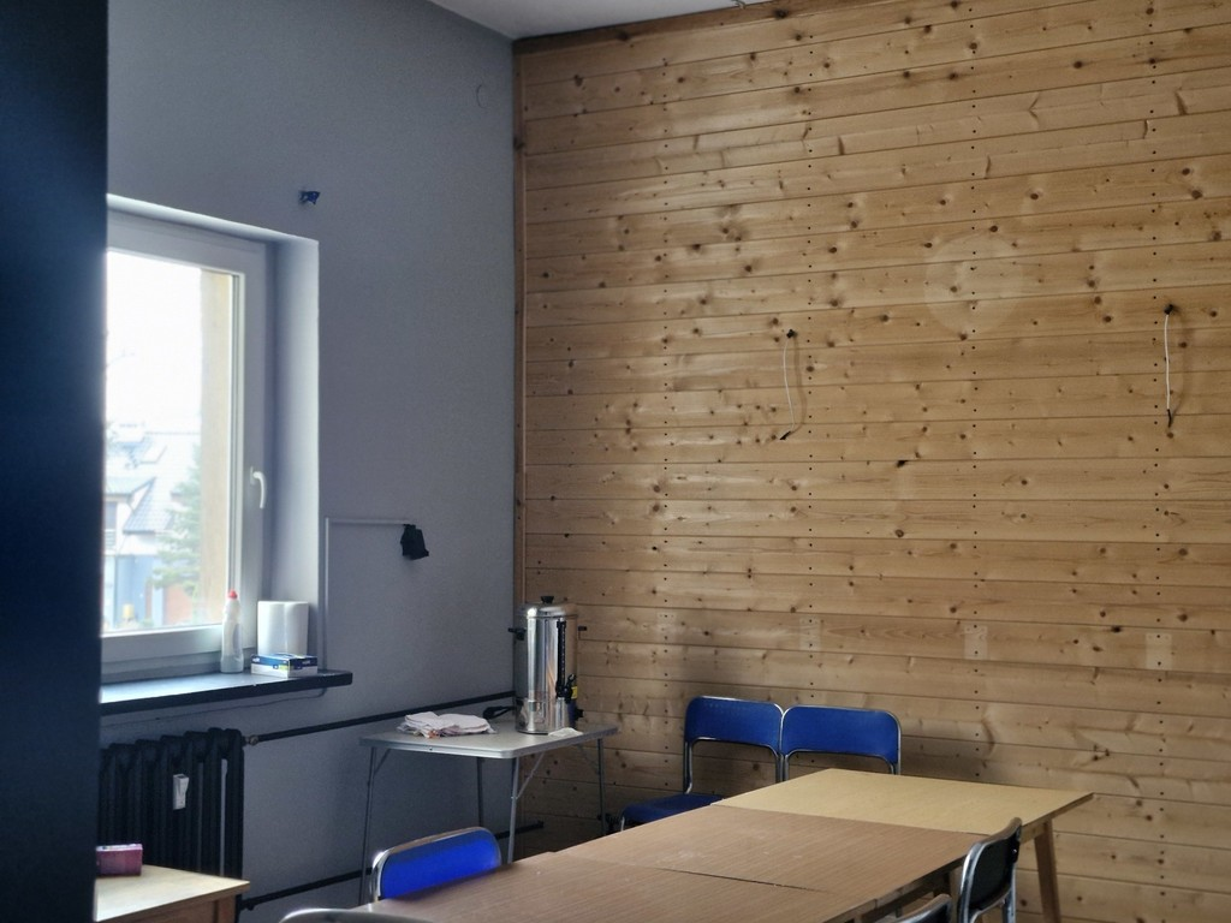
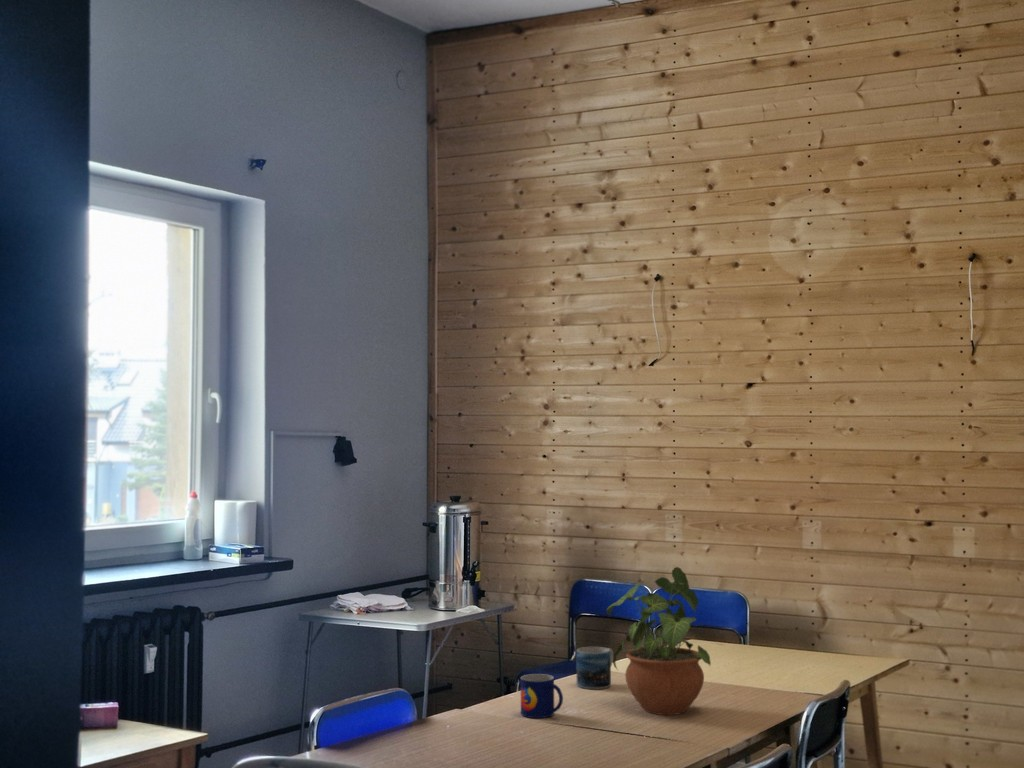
+ mug (543, 696)
+ potted plant (667, 636)
+ mug (598, 666)
